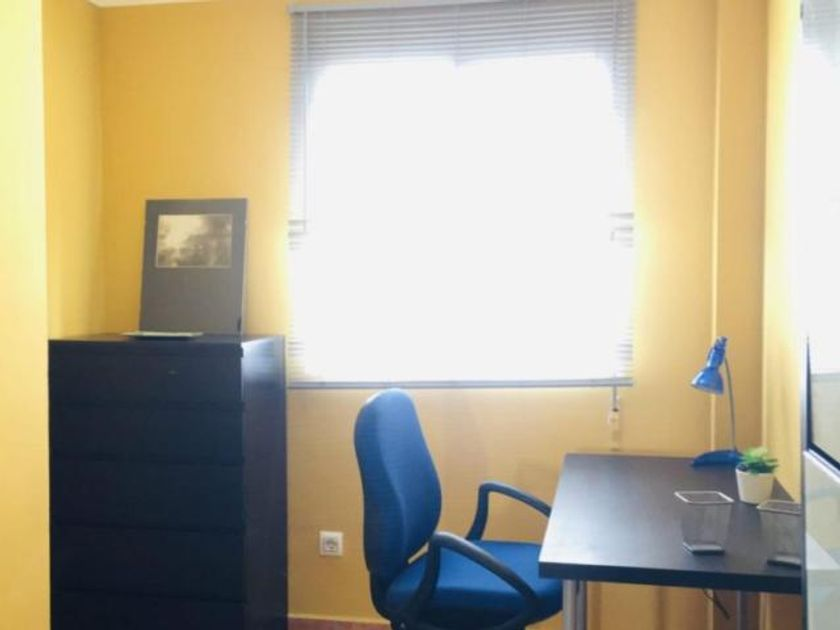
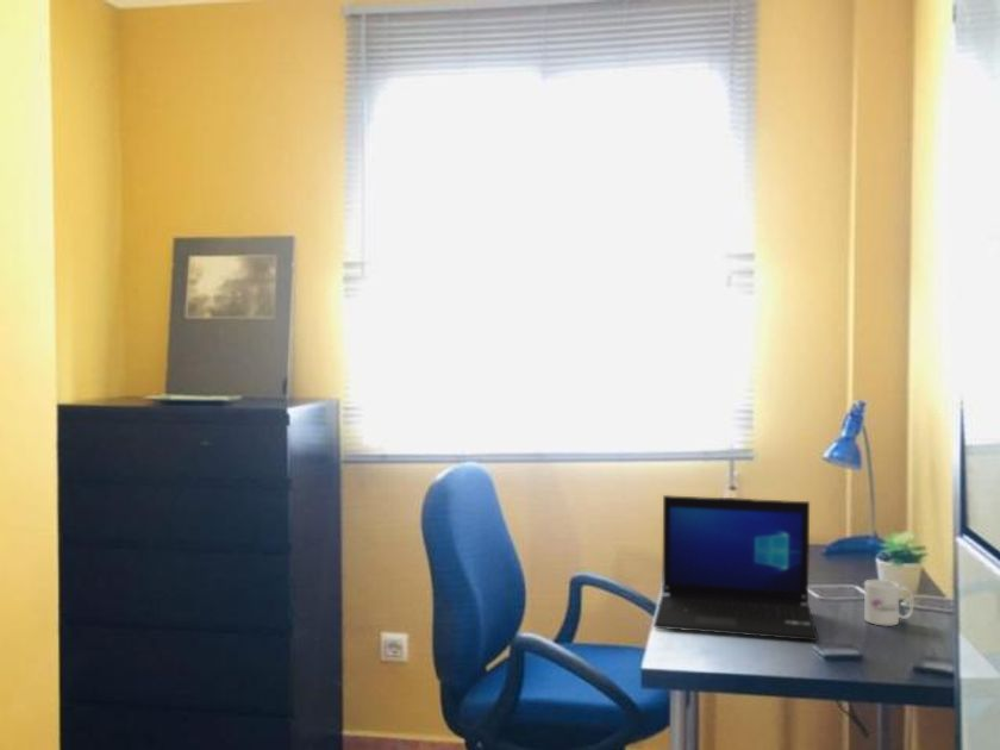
+ mug (888, 602)
+ laptop (735, 562)
